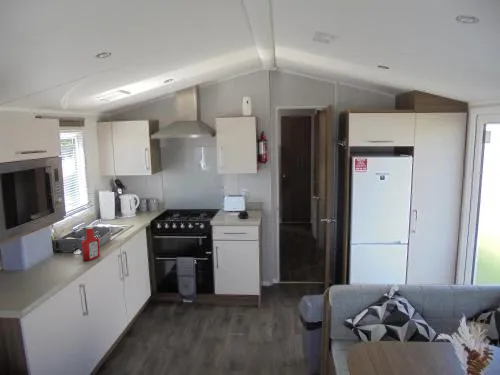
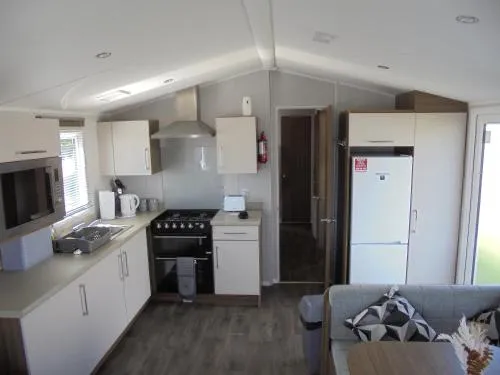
- soap bottle (90, 242)
